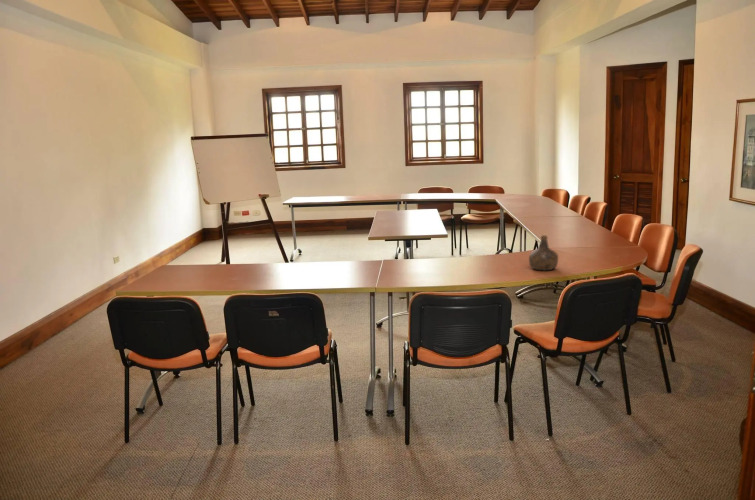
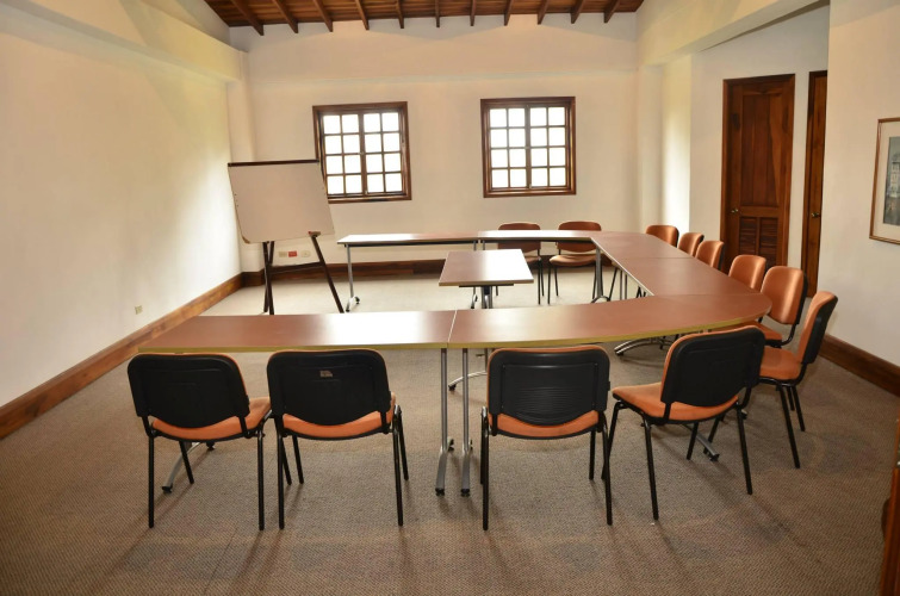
- bottle (543, 252)
